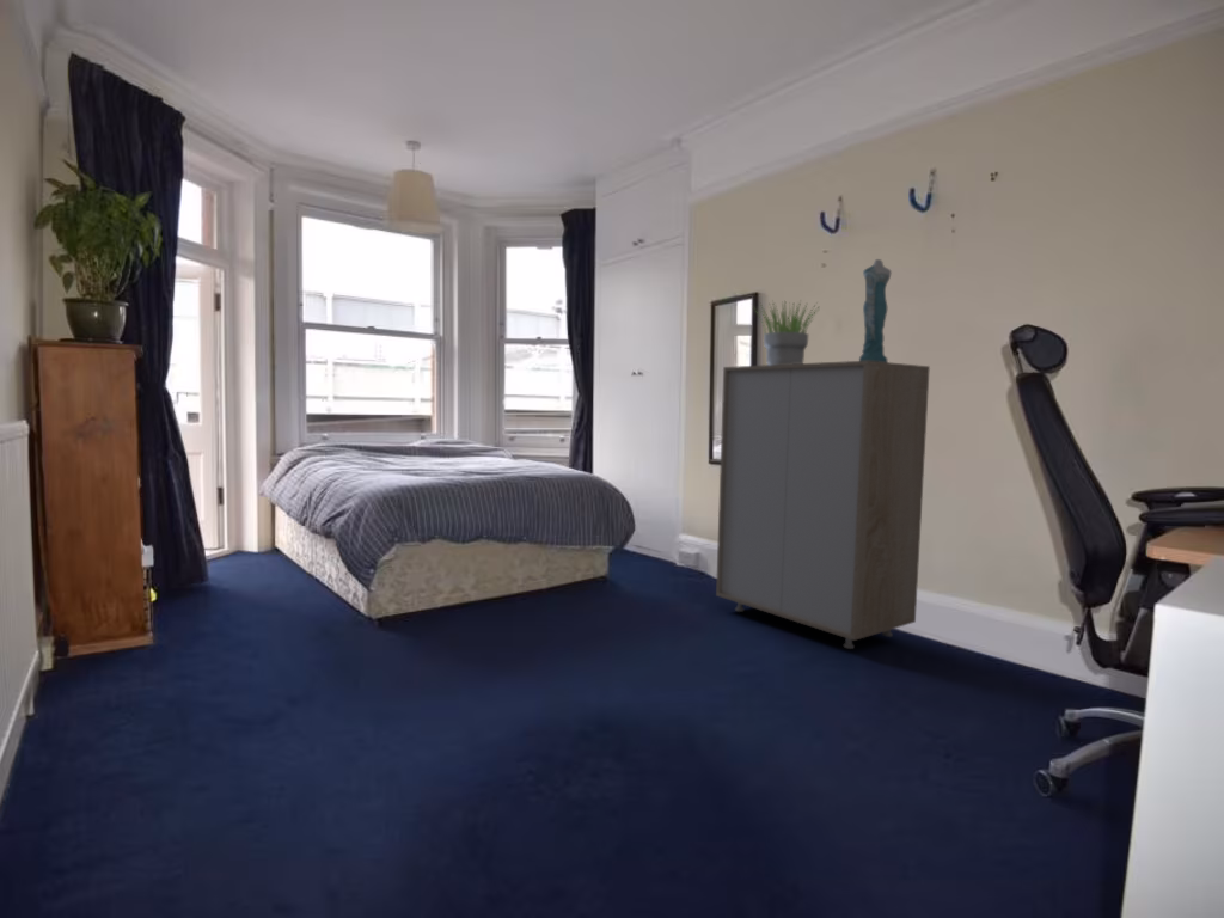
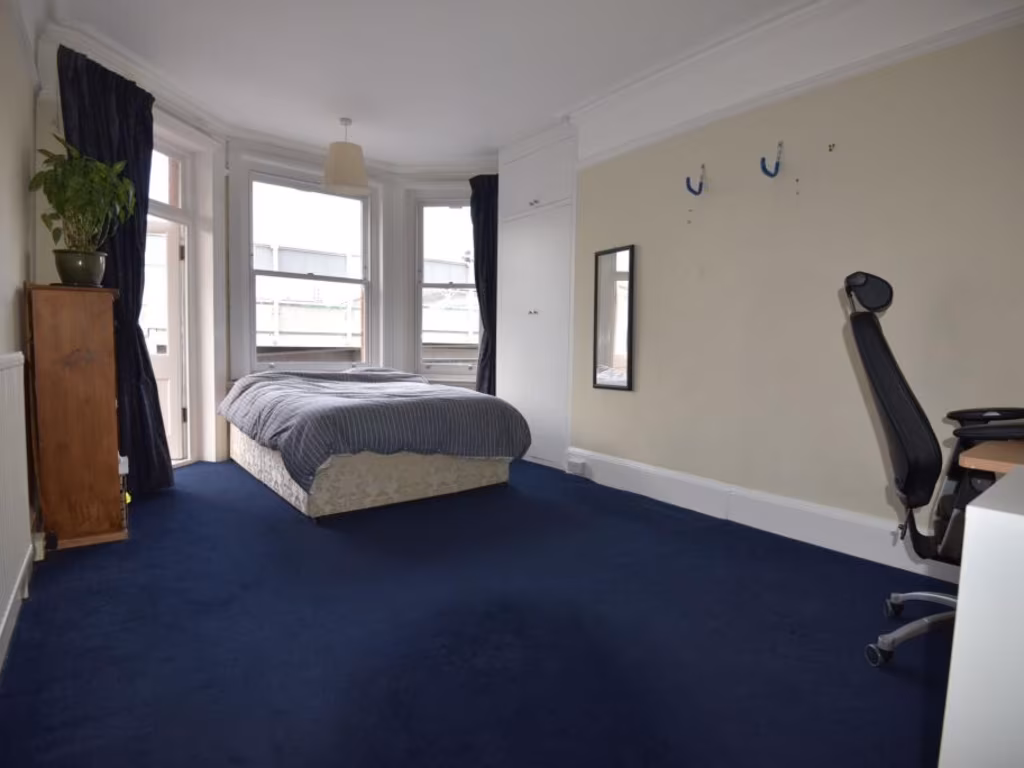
- dress (875, 312)
- potted plant (784, 335)
- storage cabinet (816, 495)
